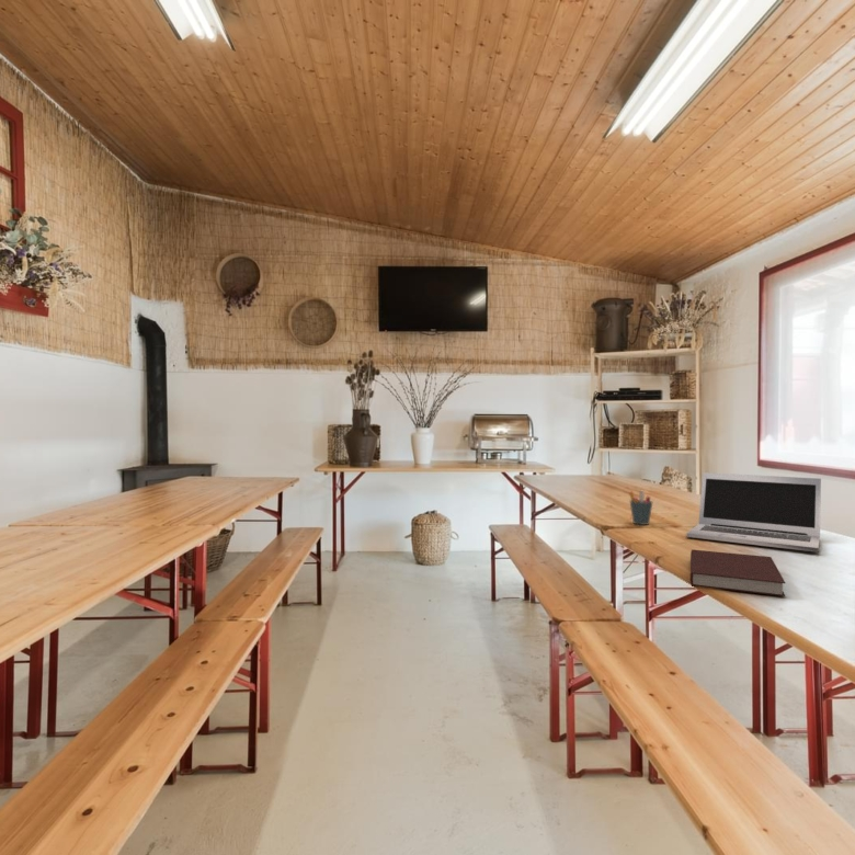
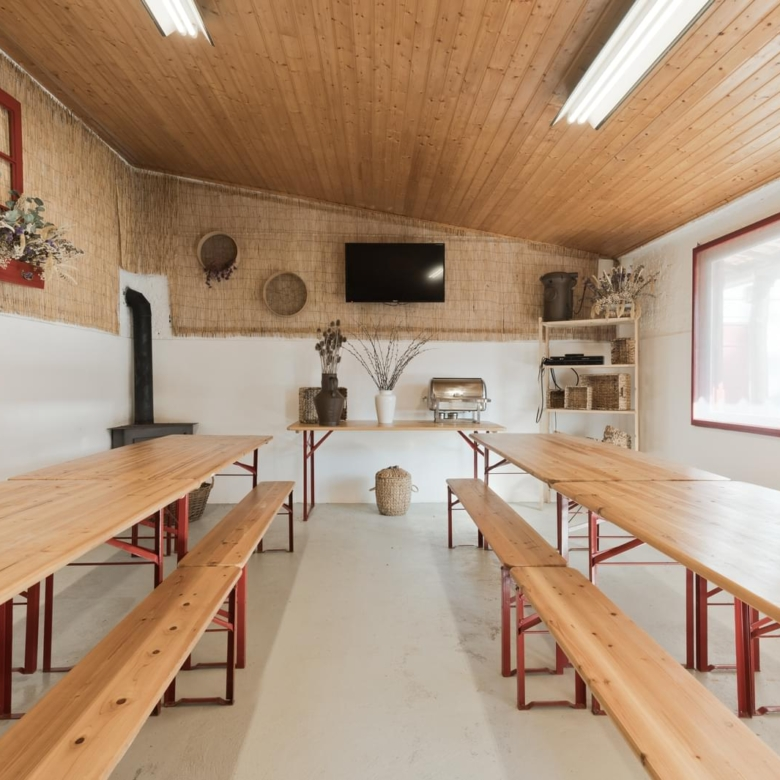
- notebook (732, 570)
- laptop (753, 508)
- pen holder (640, 505)
